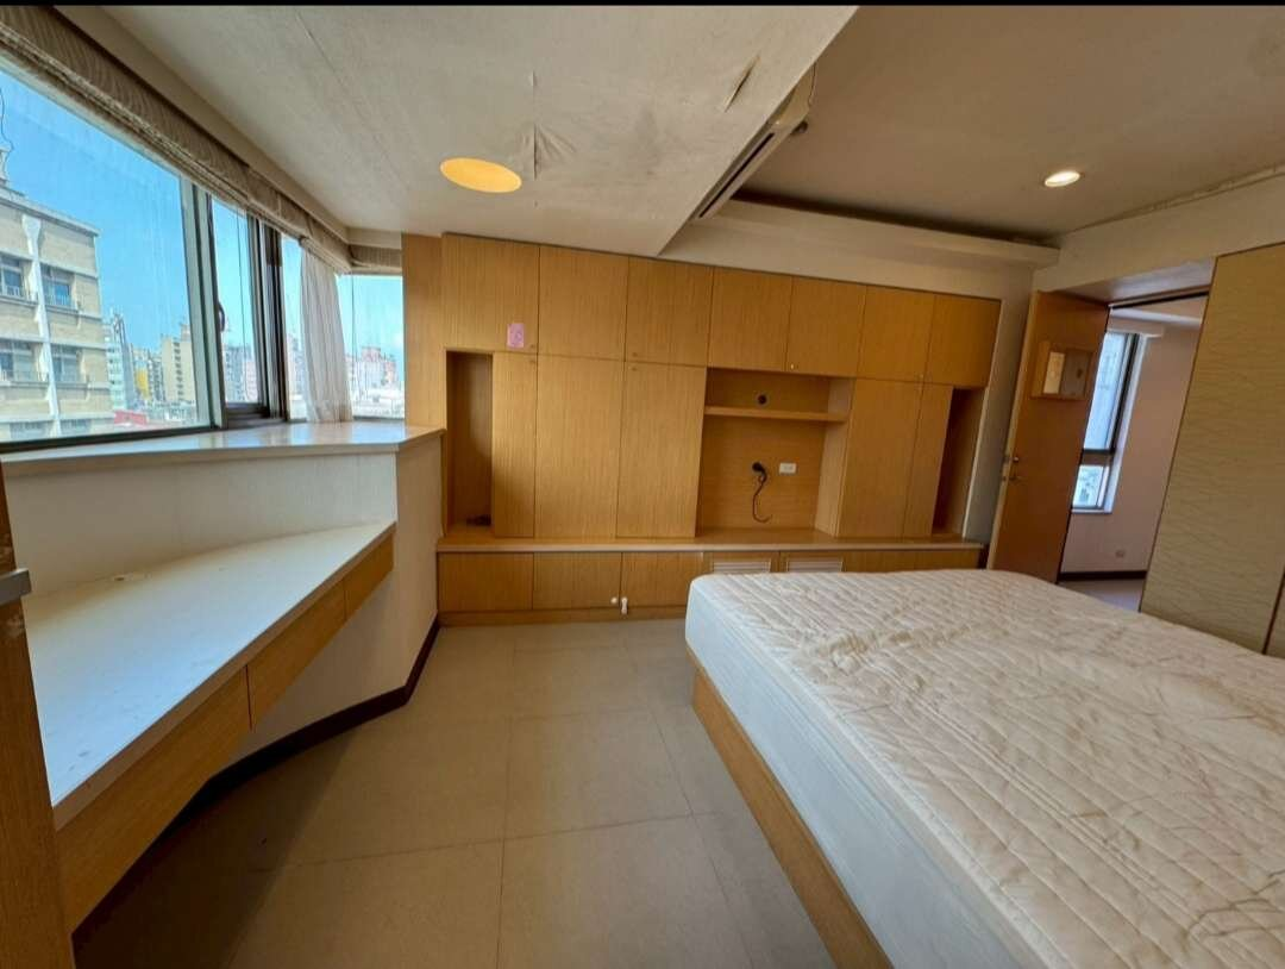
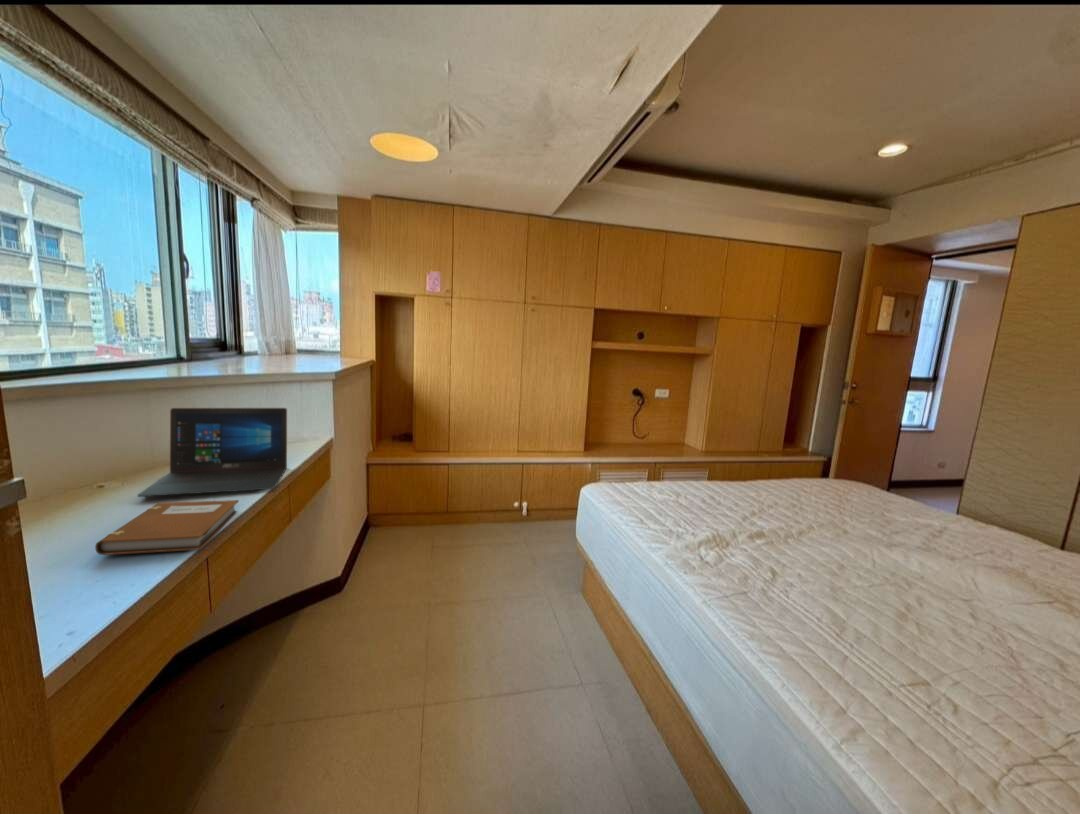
+ notebook (176, 523)
+ laptop (220, 447)
